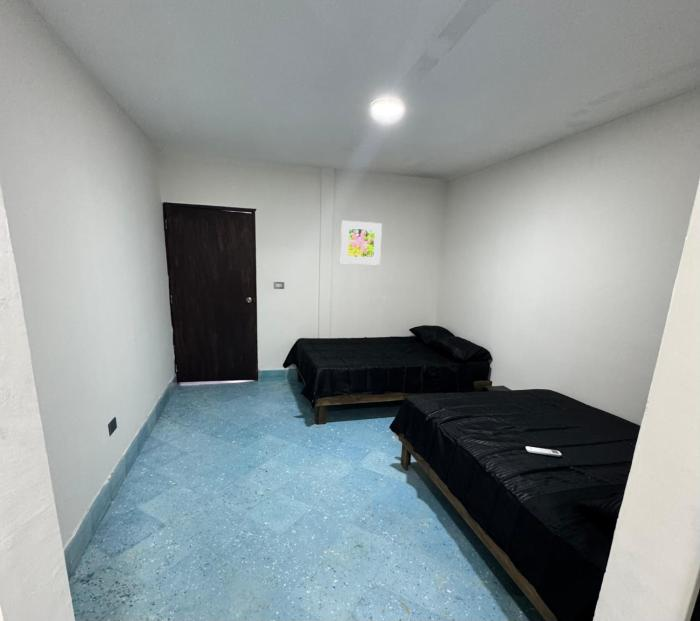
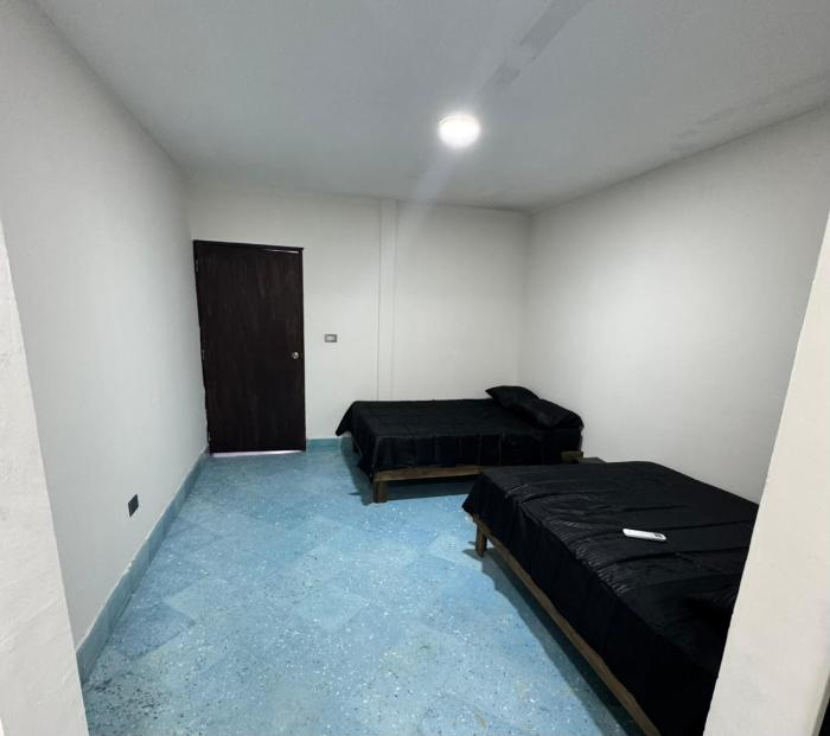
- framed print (361, 243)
